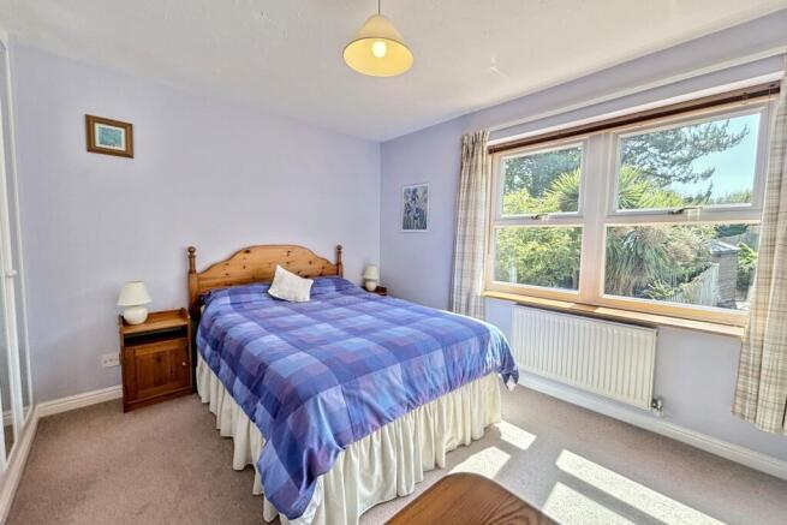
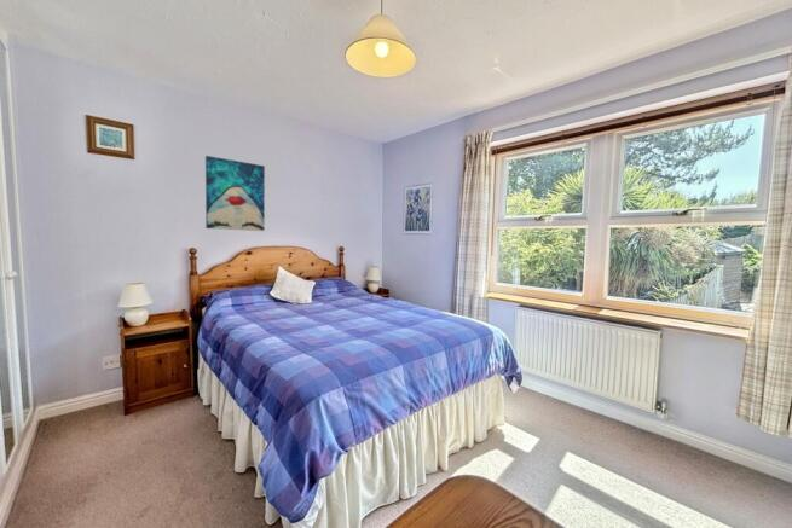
+ wall art (236, 196)
